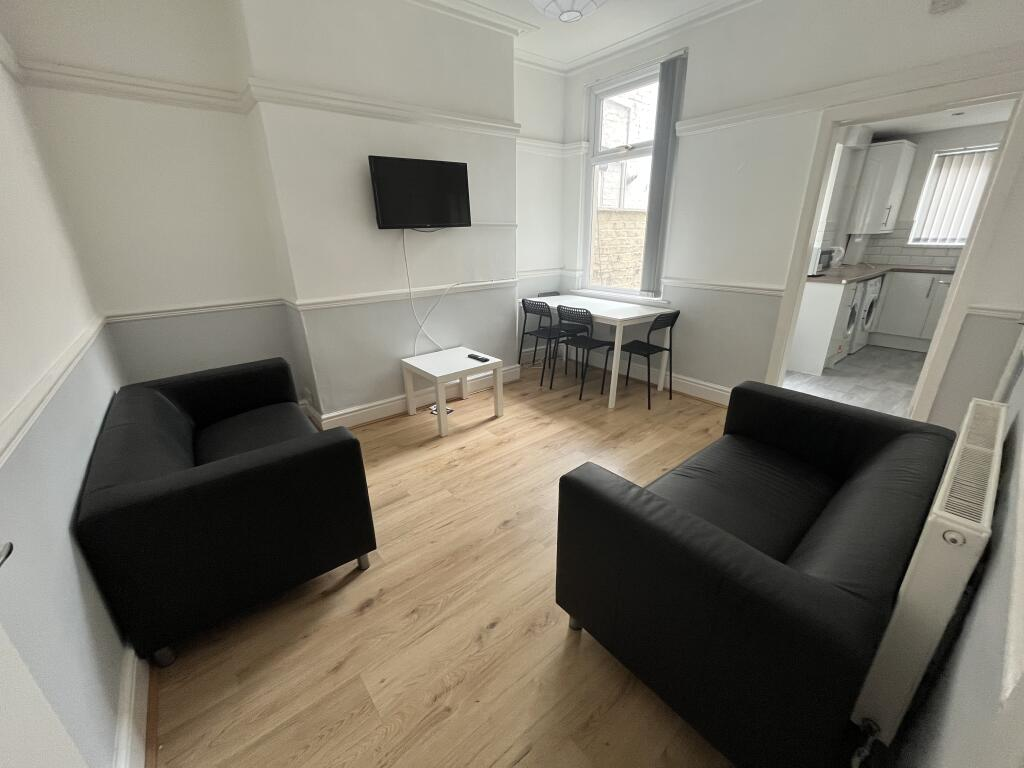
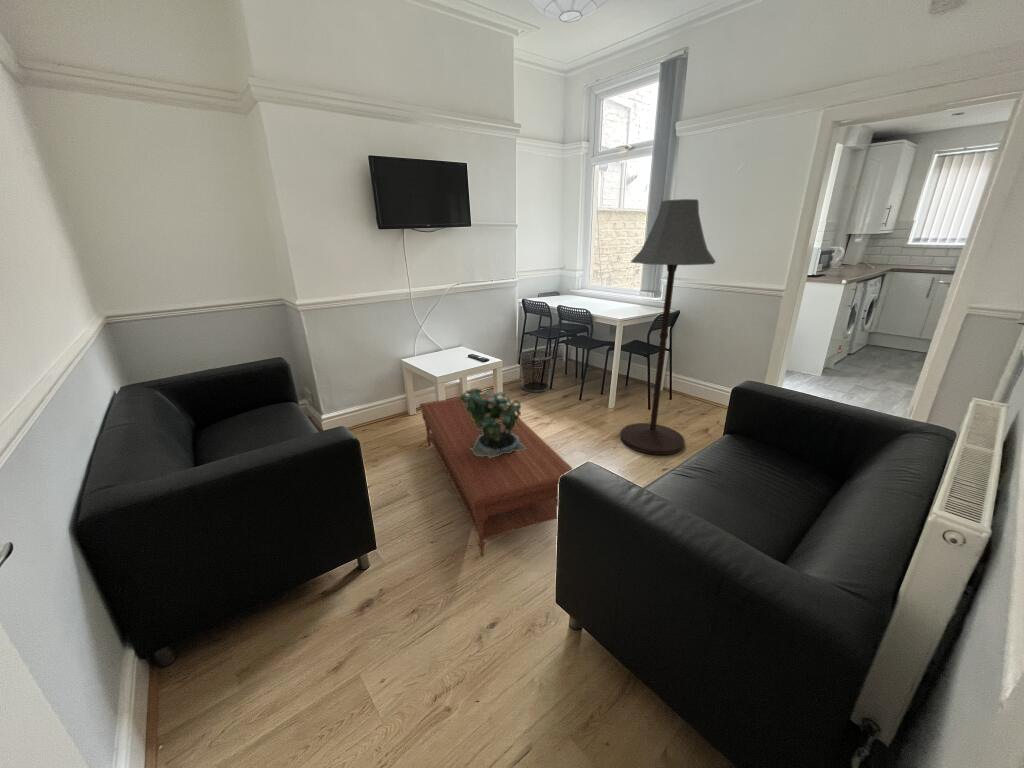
+ coffee table (486, 457)
+ potted plant (491, 415)
+ floor lamp (664, 332)
+ waste bin (535, 371)
